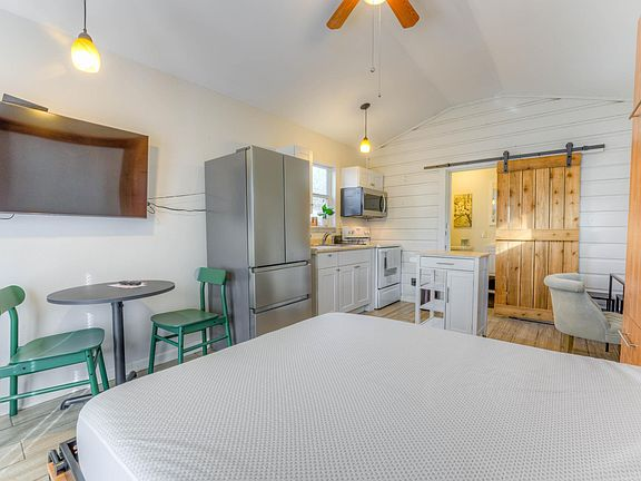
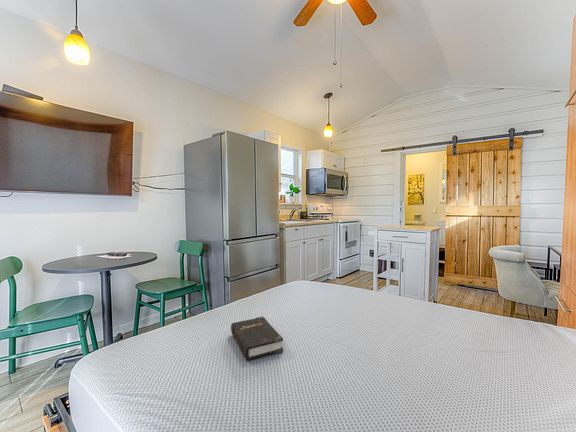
+ hardback book (255, 336)
